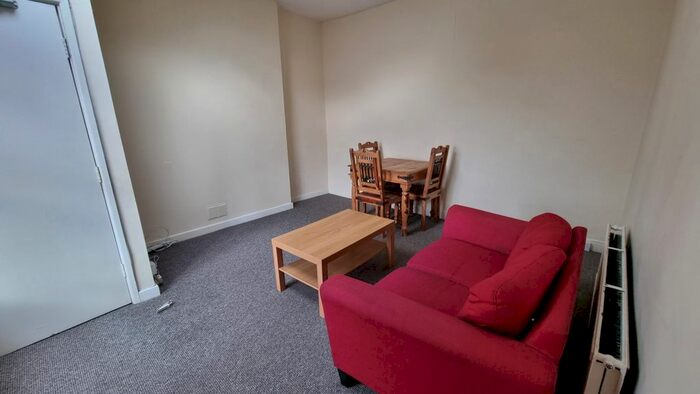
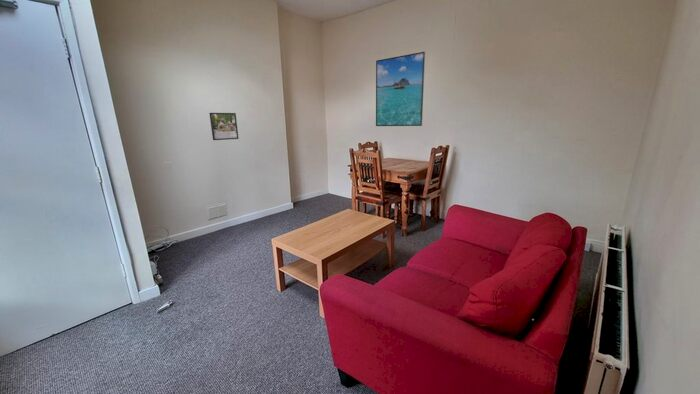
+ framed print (398, 92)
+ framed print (224, 126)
